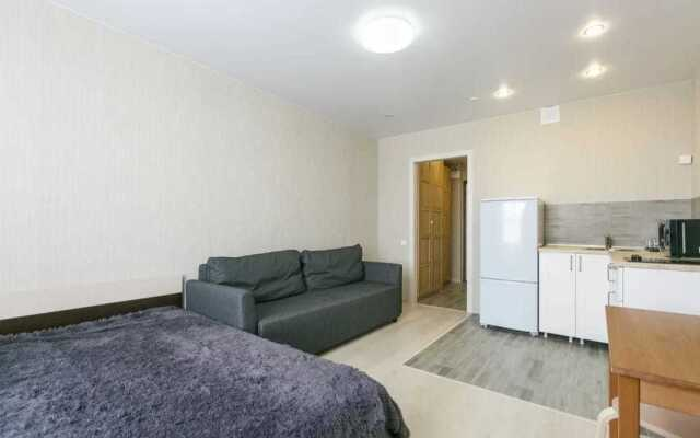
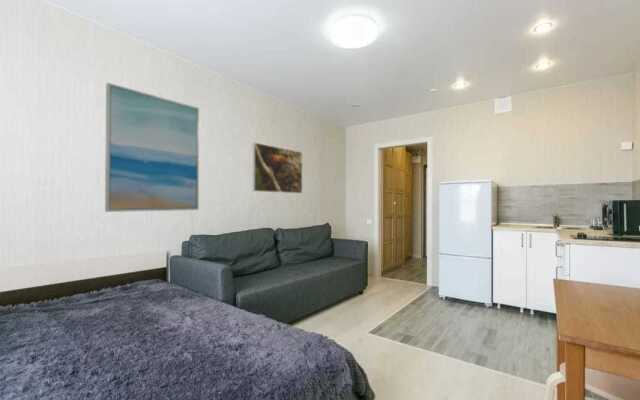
+ wall art (157, 153)
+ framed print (279, 170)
